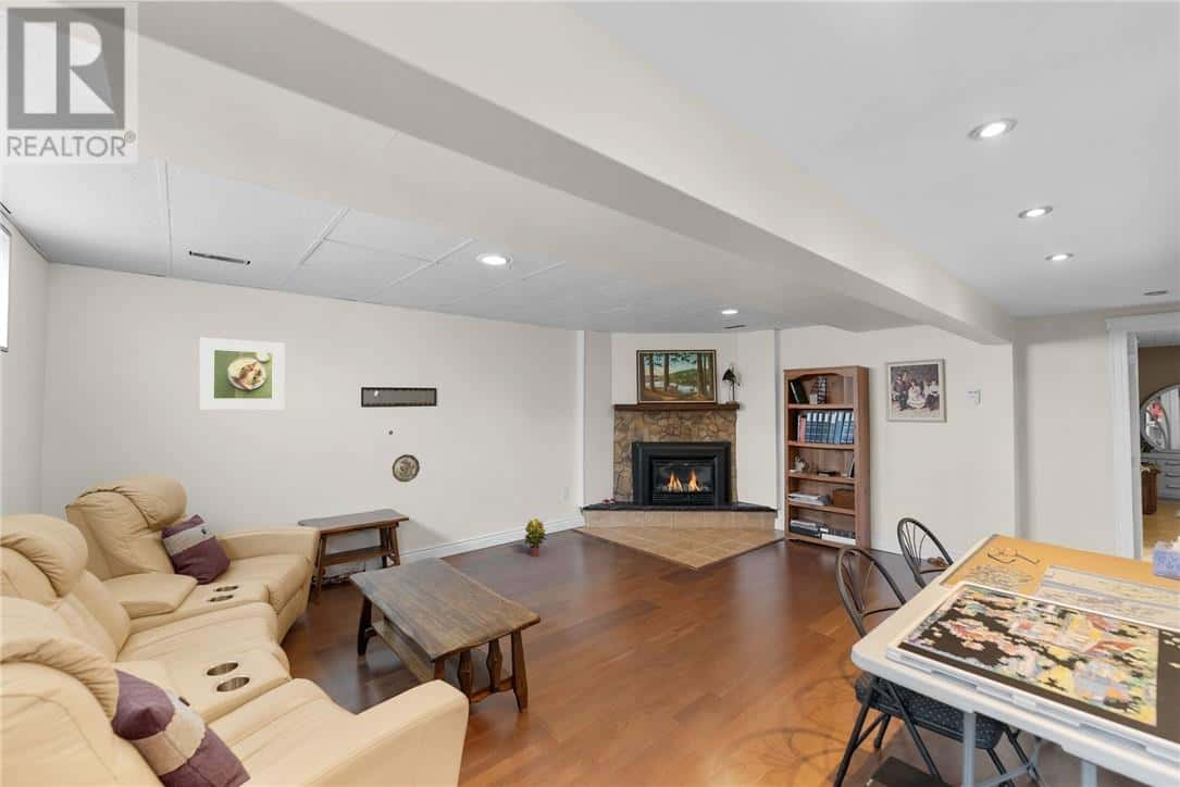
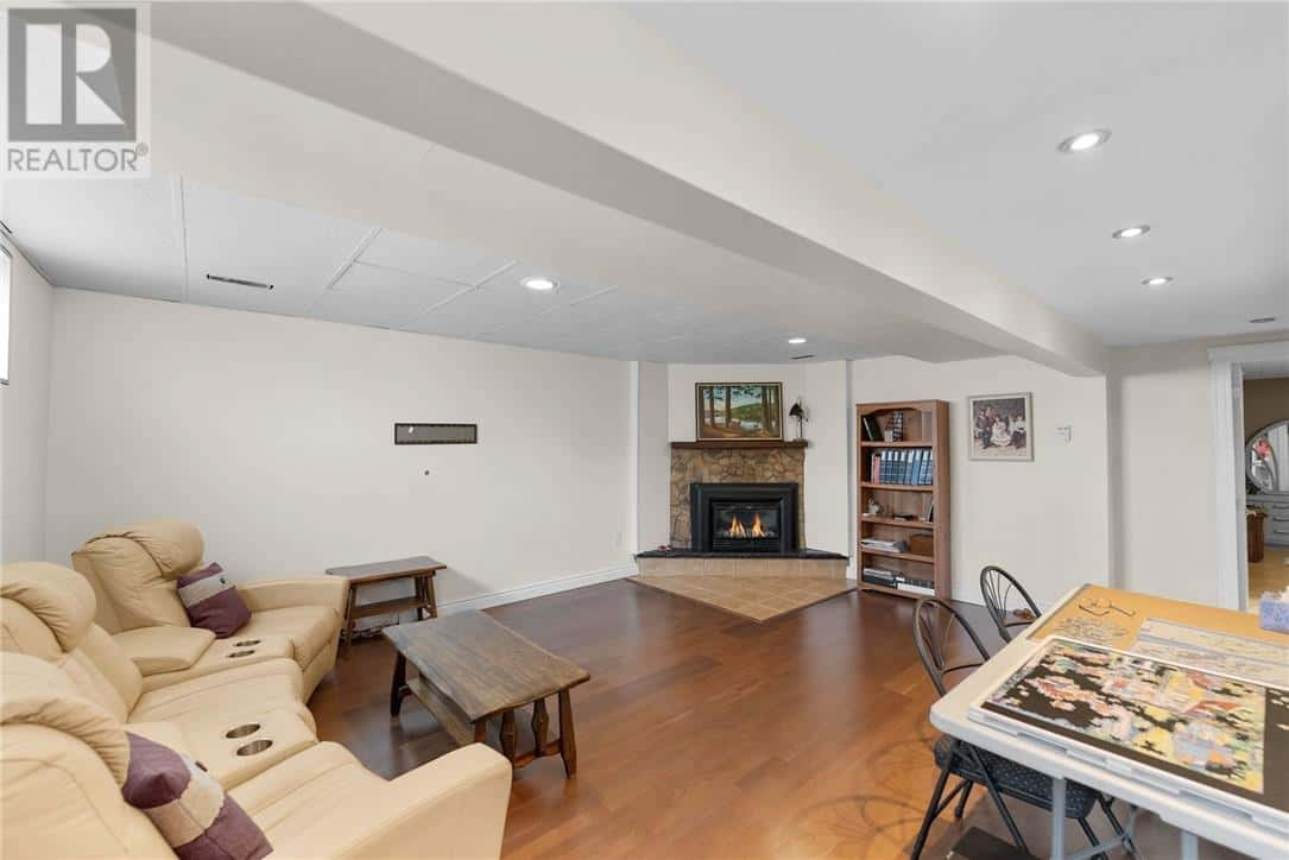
- potted plant (535, 537)
- decorative plate (406, 467)
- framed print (244, 374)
